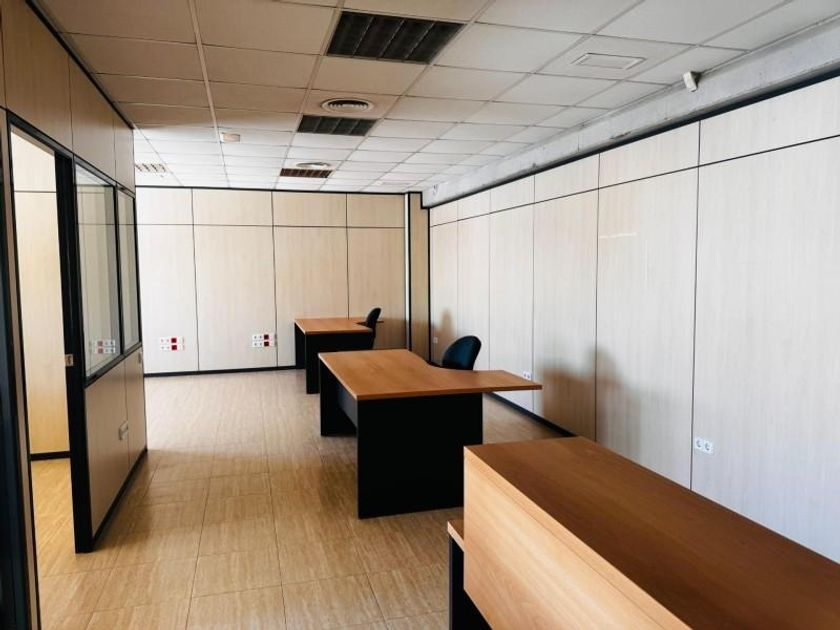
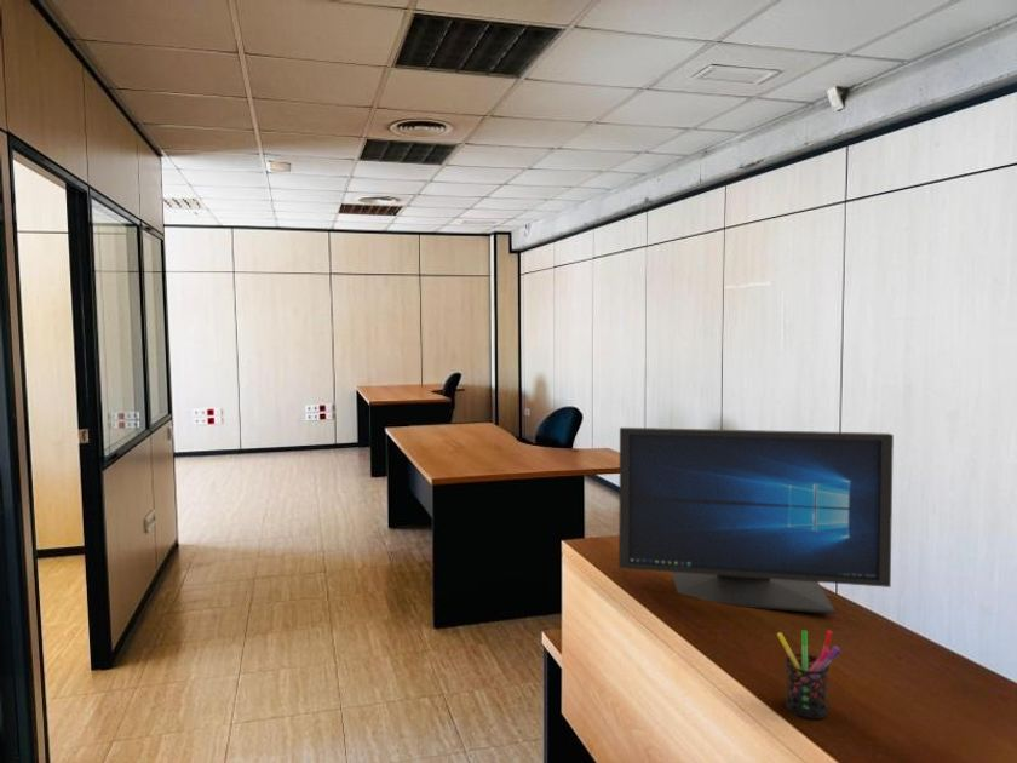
+ pen holder (809, 666)
+ monitor (745, 510)
